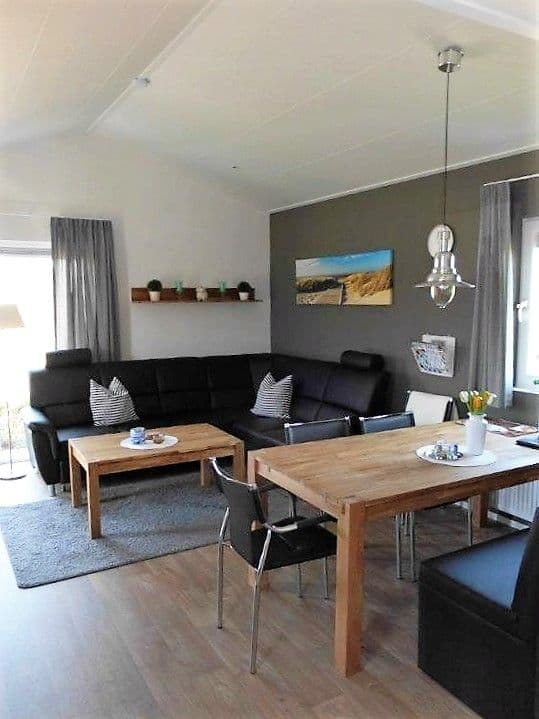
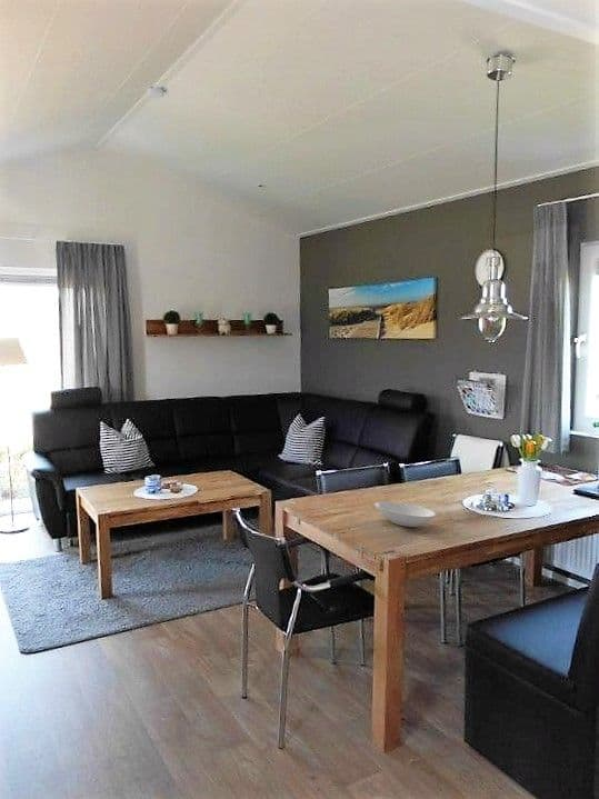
+ bowl (403, 516)
